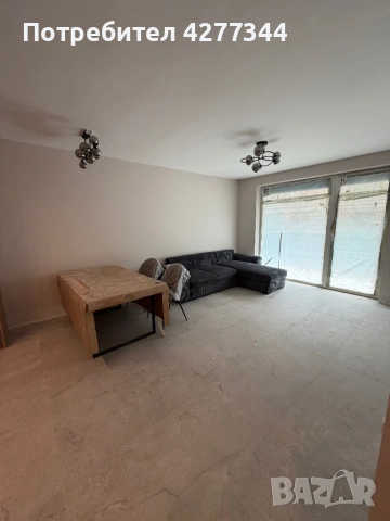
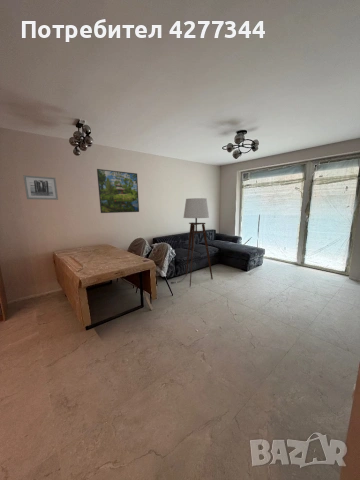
+ wall art (41, 188)
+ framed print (119, 192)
+ floor lamp (190, 241)
